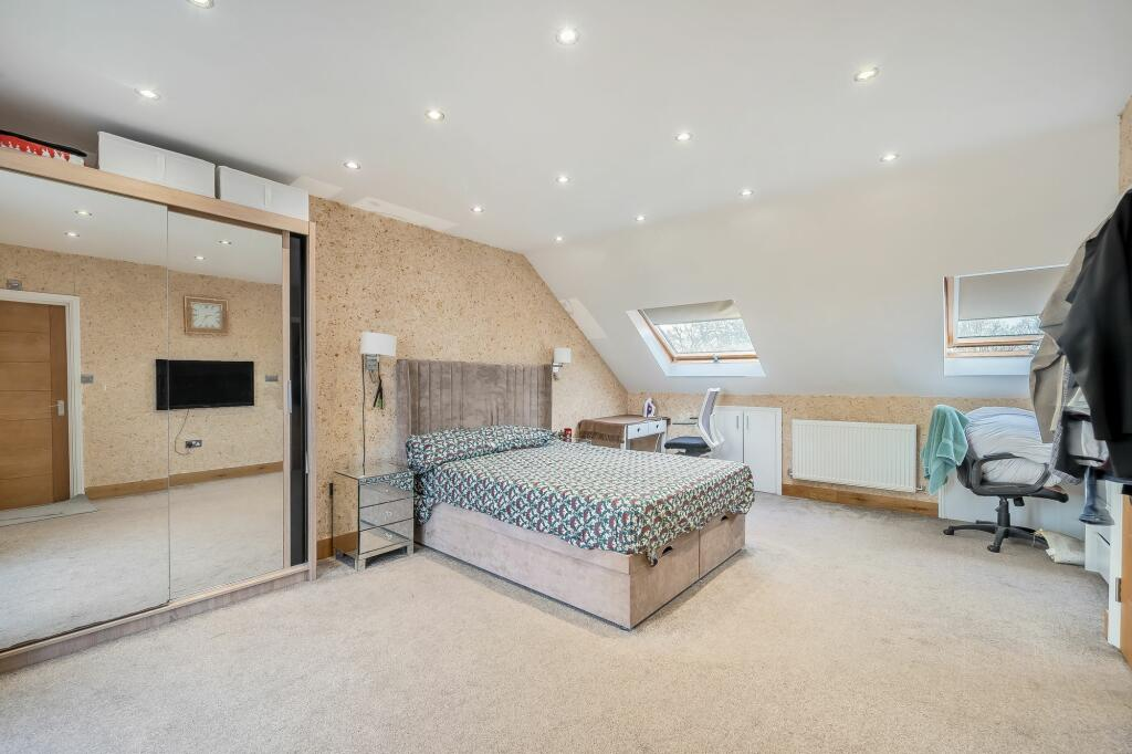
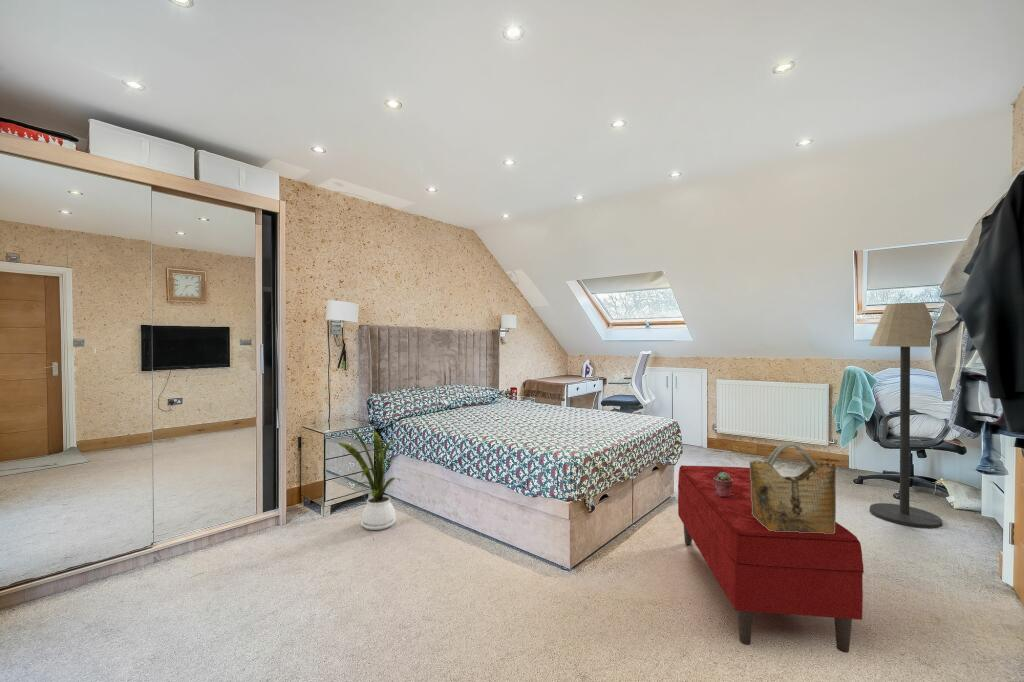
+ house plant (374, 474)
+ grocery bag (792, 483)
+ floor lamp (904, 410)
+ bench (749, 539)
+ potted succulent (722, 483)
